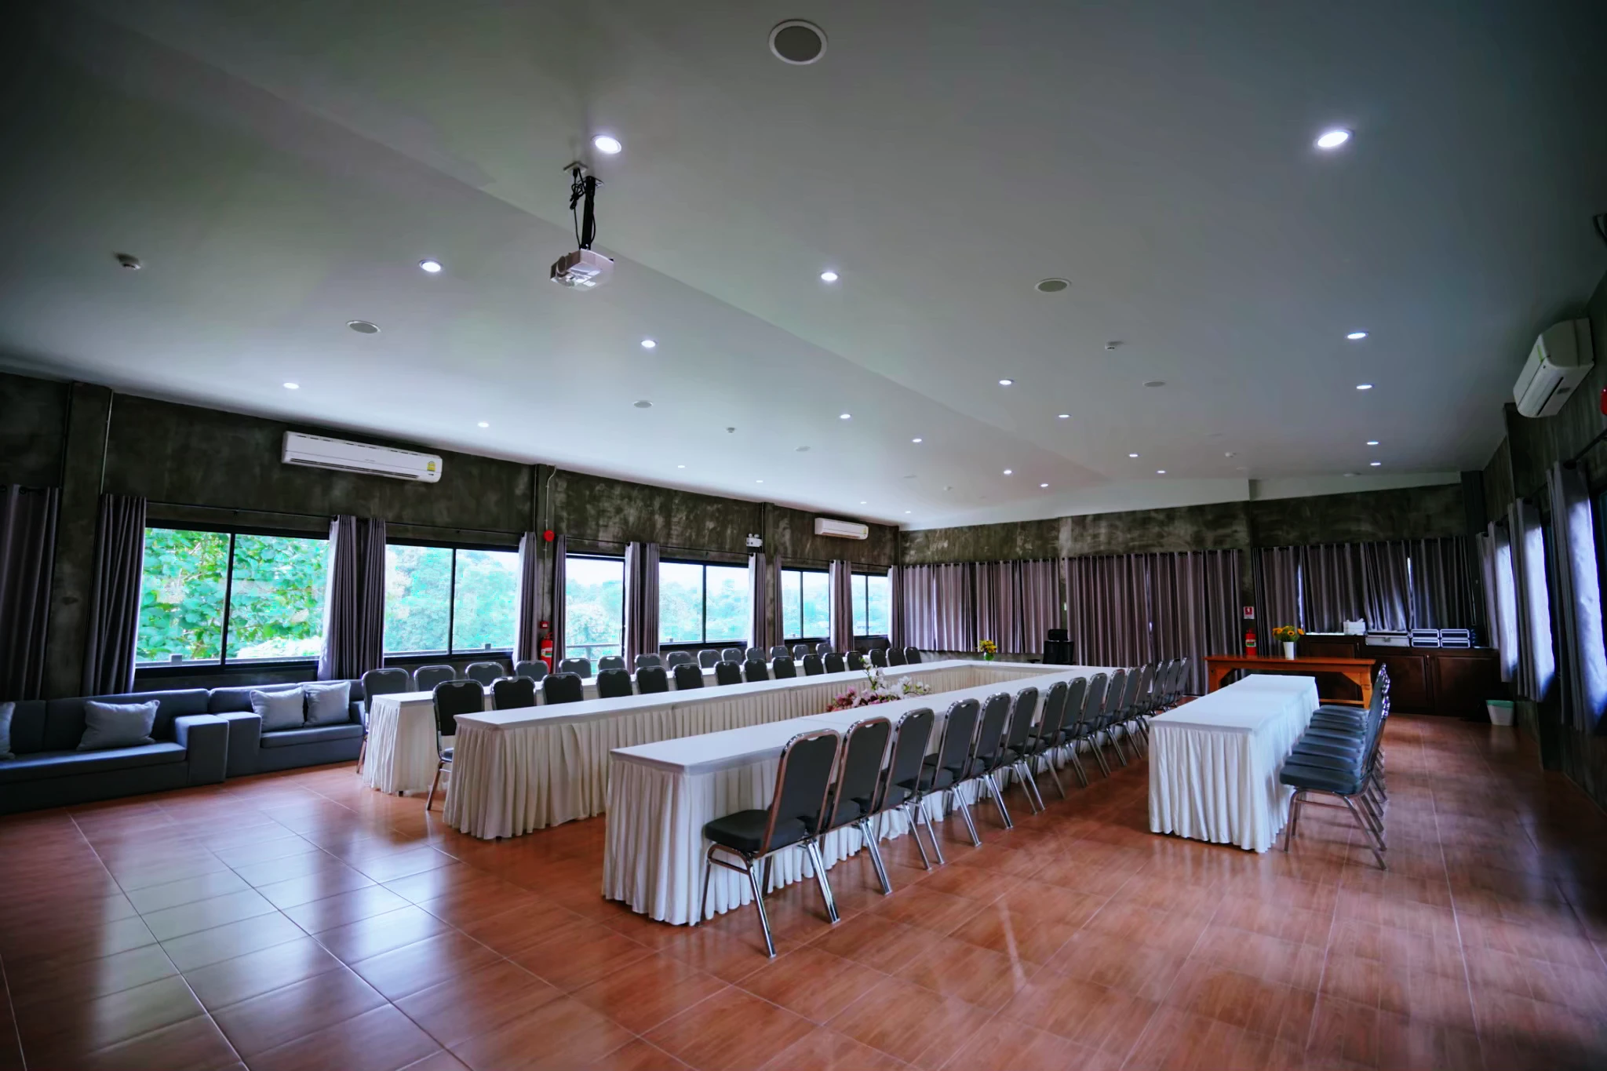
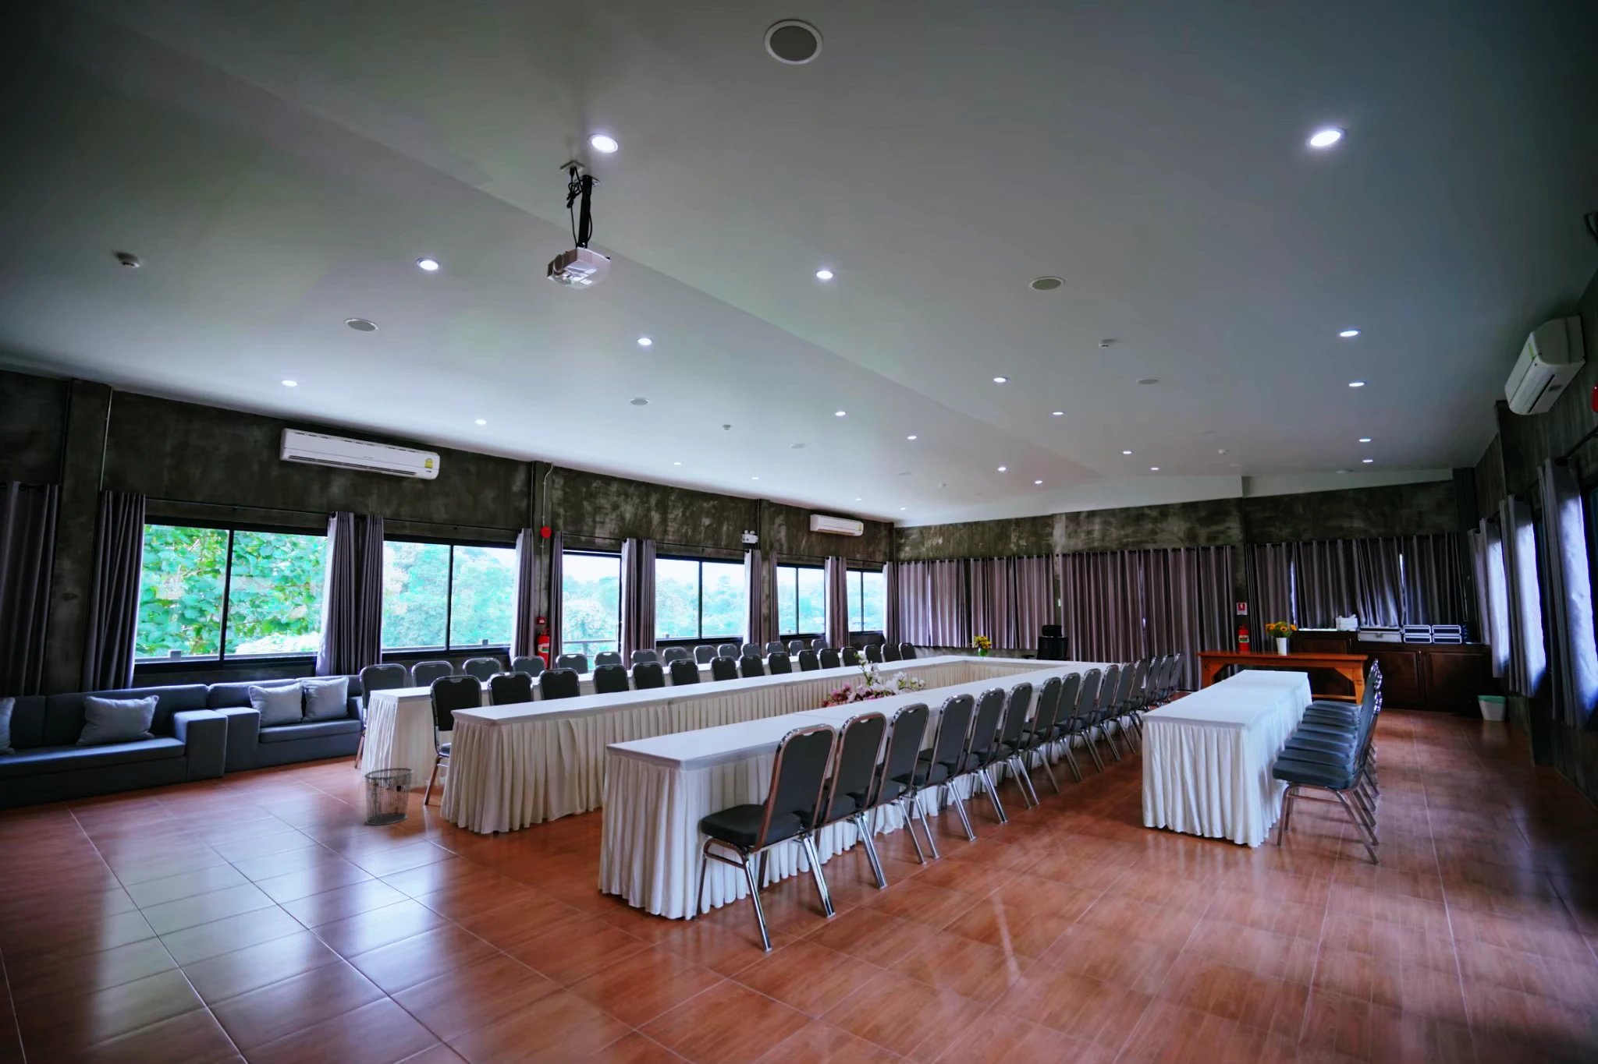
+ waste bin (387, 796)
